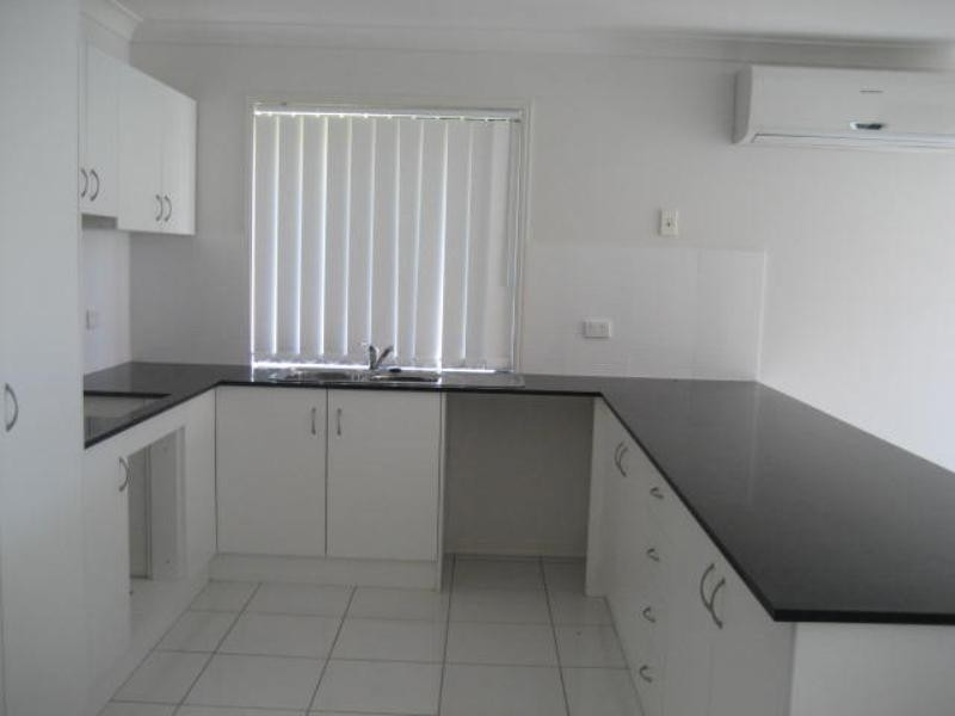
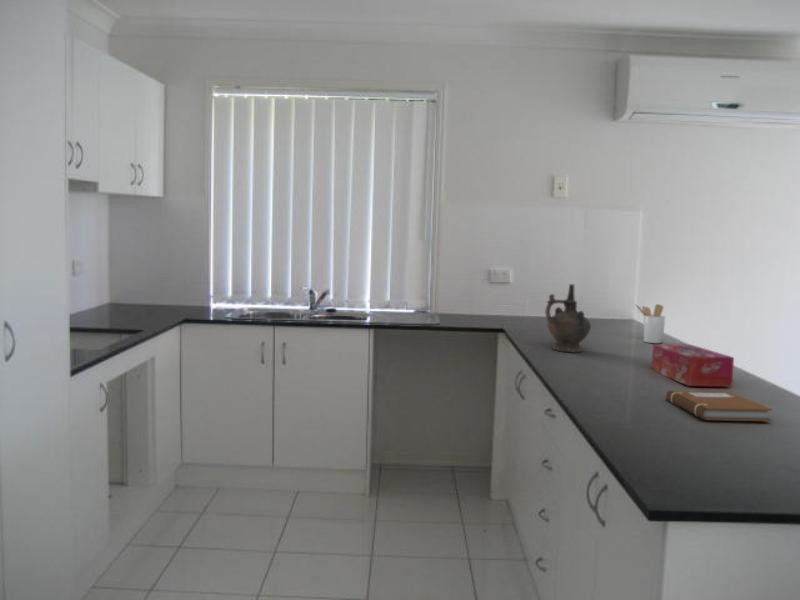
+ utensil holder (648, 322)
+ notebook (714, 404)
+ tissue box (690, 364)
+ ceremonial vessel (567, 317)
